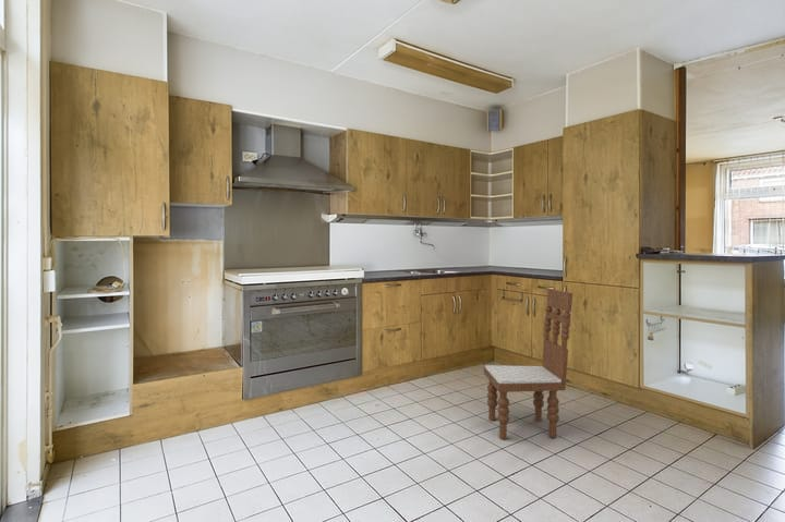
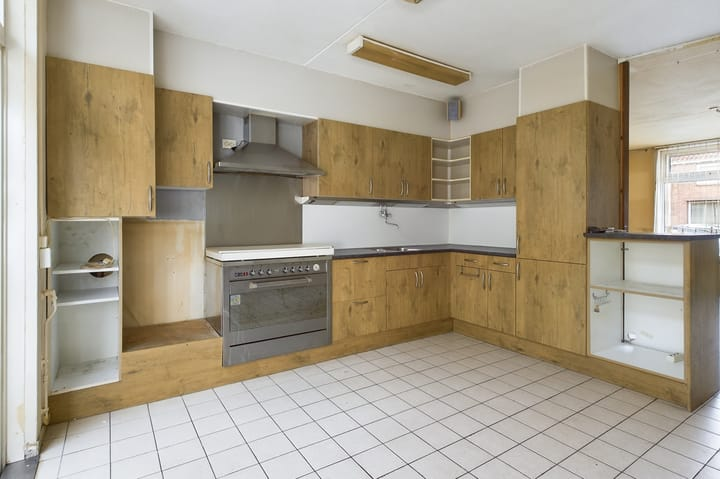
- dining chair (526, 366)
